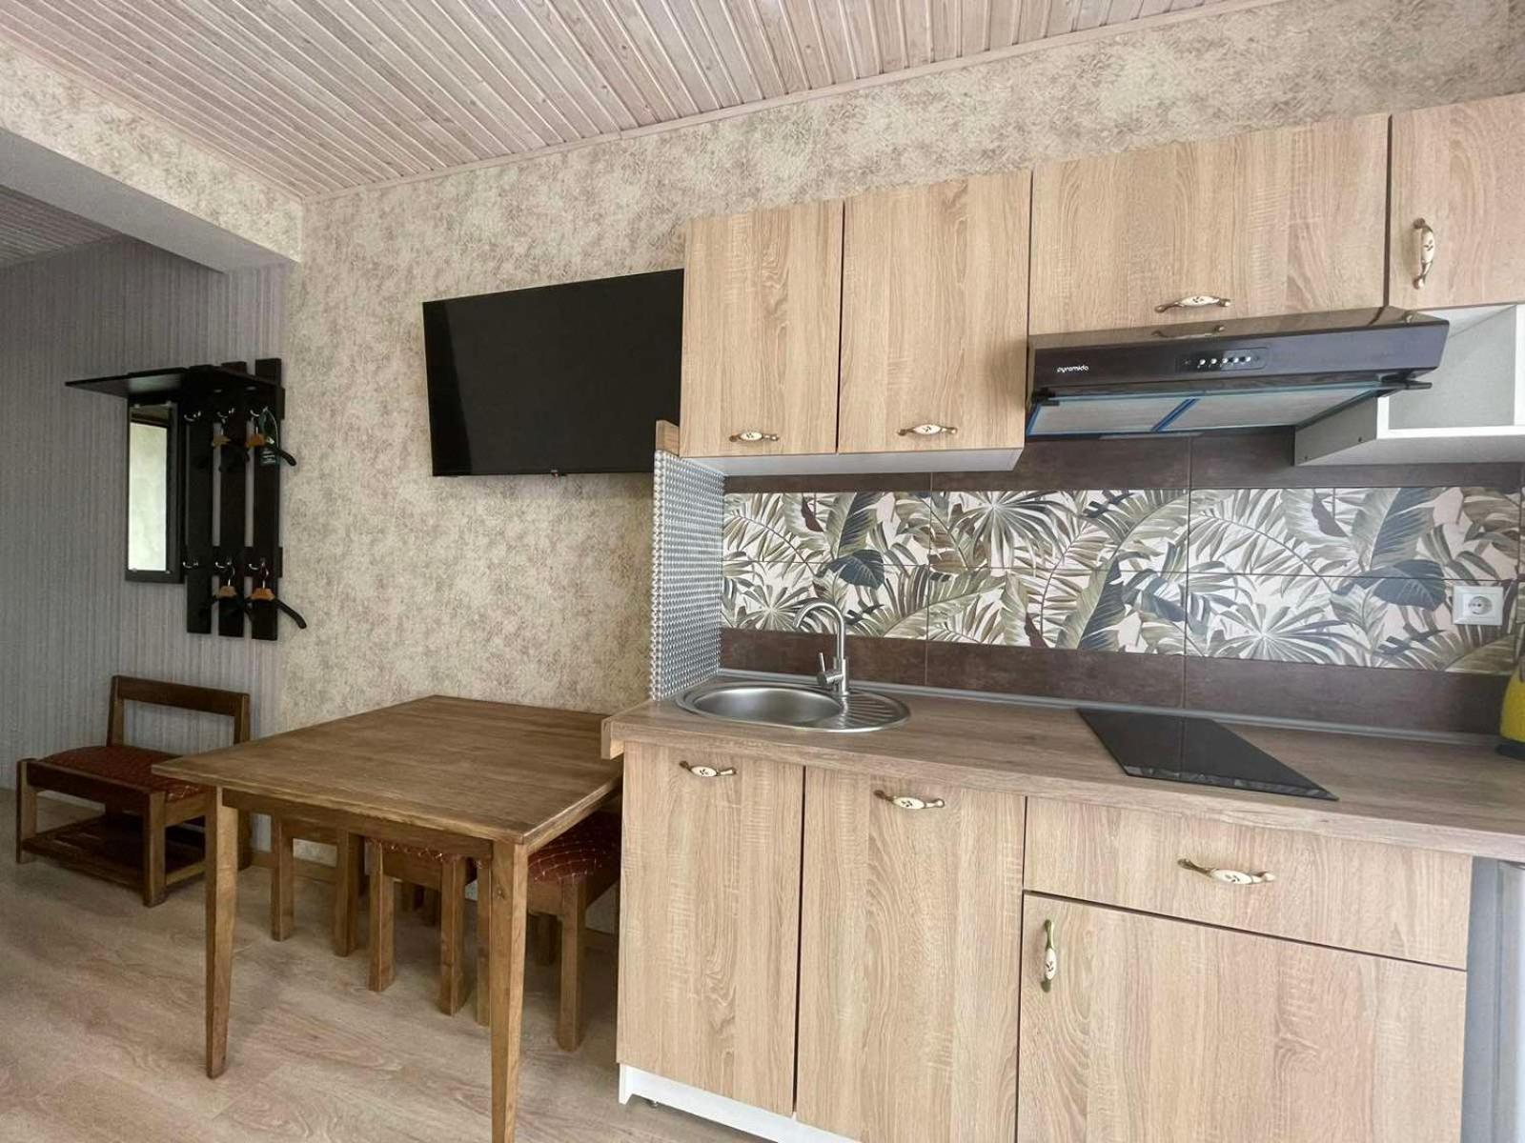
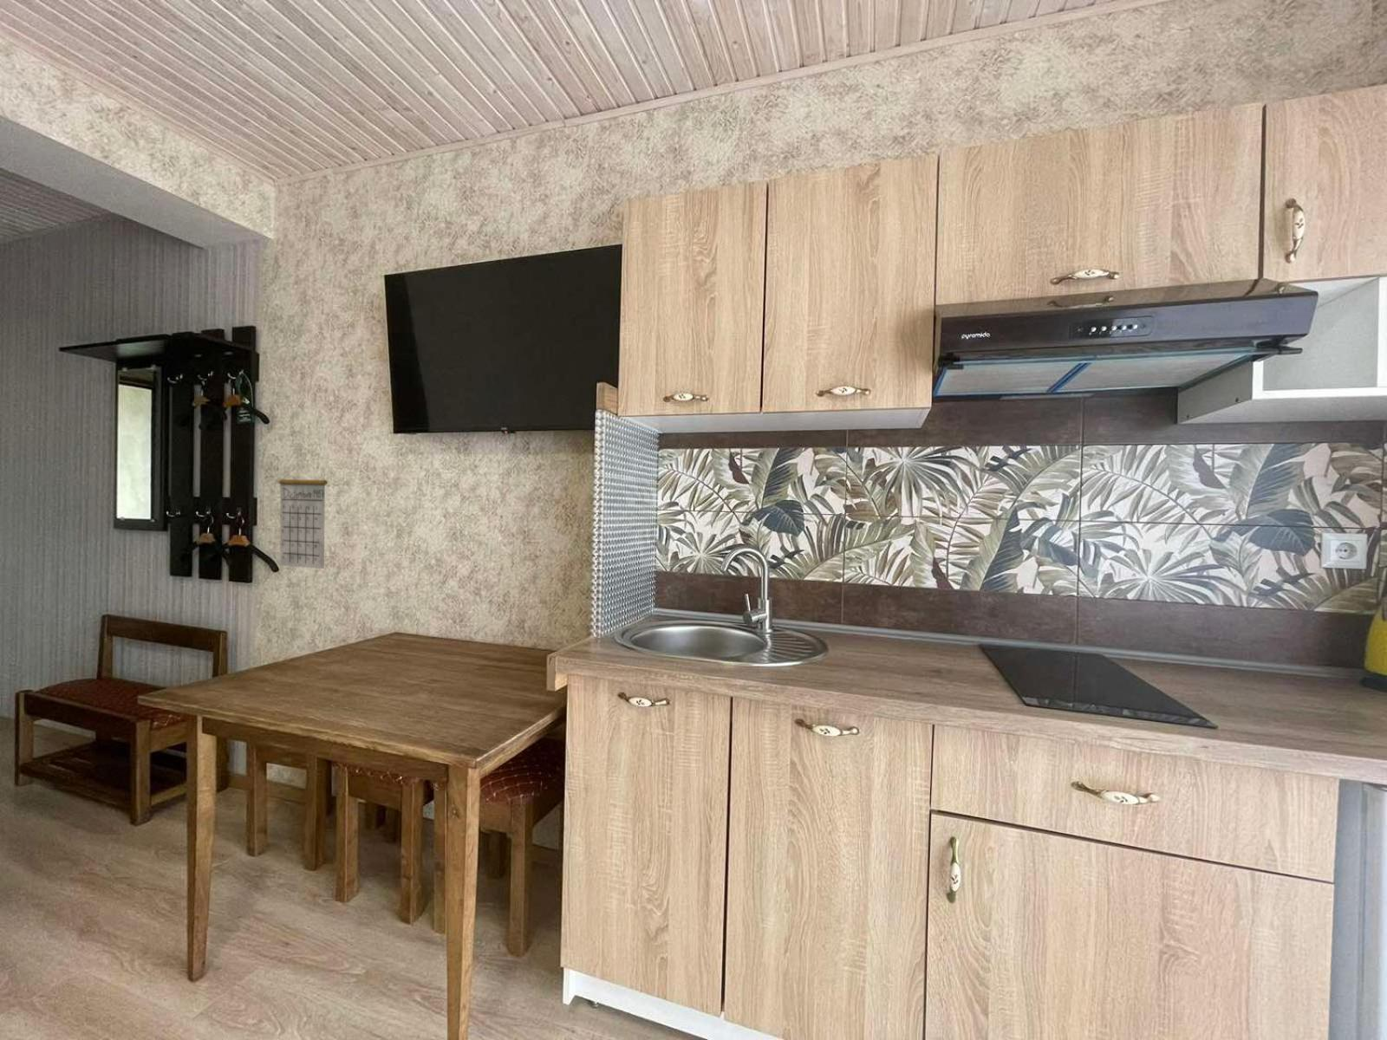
+ calendar (303, 513)
